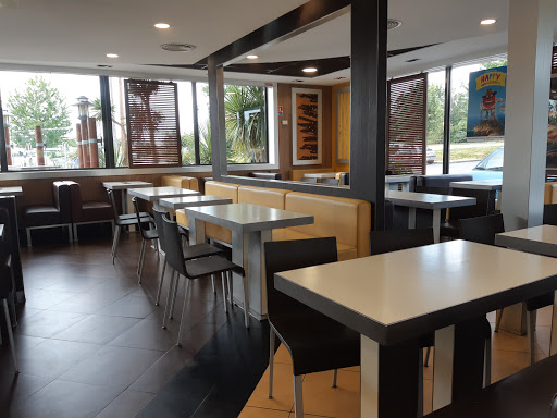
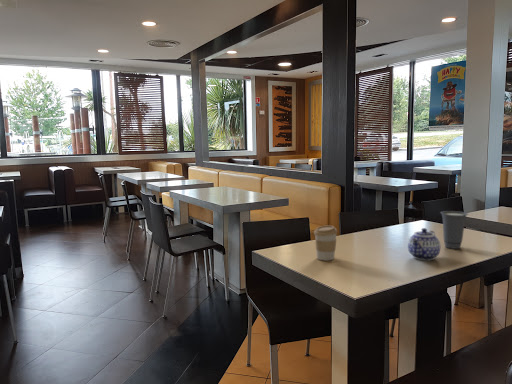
+ cup (453, 230)
+ coffee cup (325, 242)
+ teapot (424, 242)
